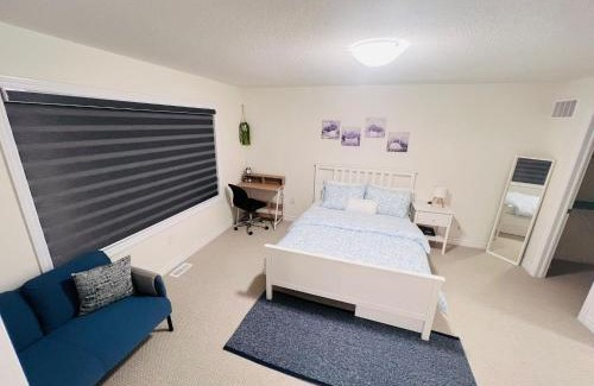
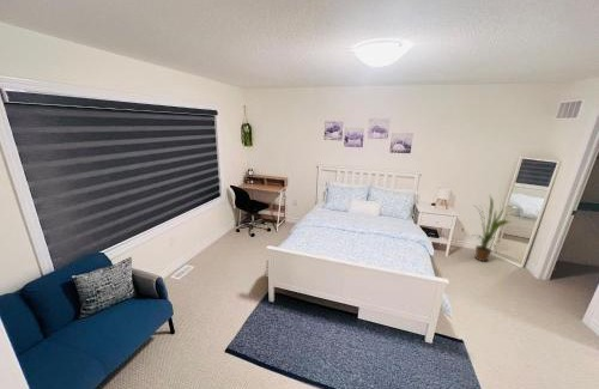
+ house plant (484, 229)
